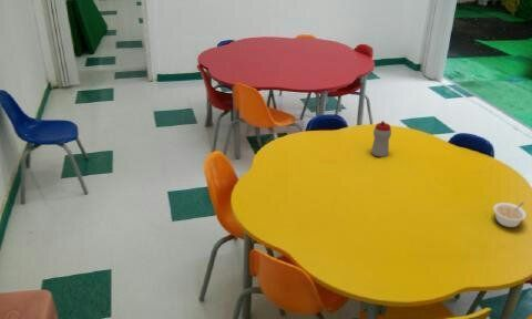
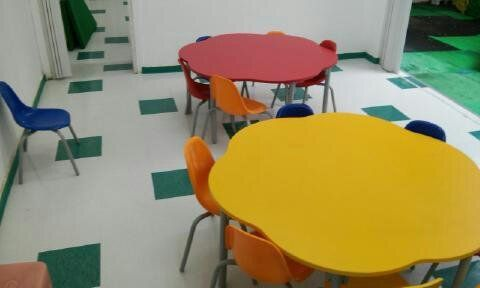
- legume (509, 214)
- sippy cup (381, 137)
